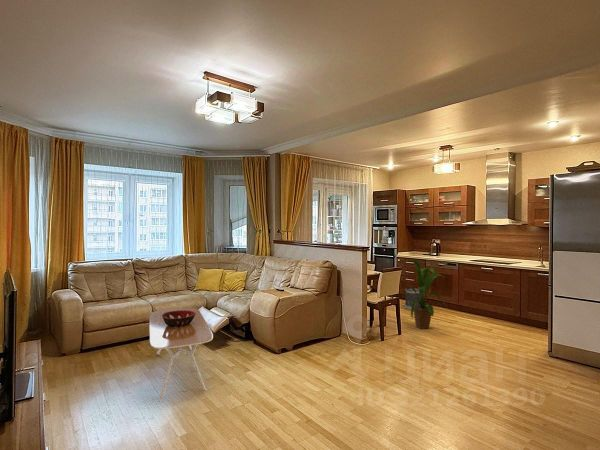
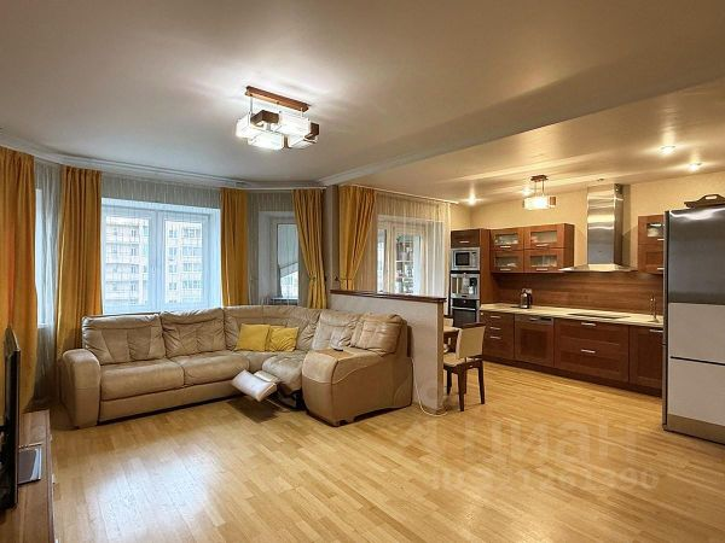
- coffee table (178, 346)
- house plant (427, 291)
- wastebasket (413, 299)
- decorative bowl (179, 318)
